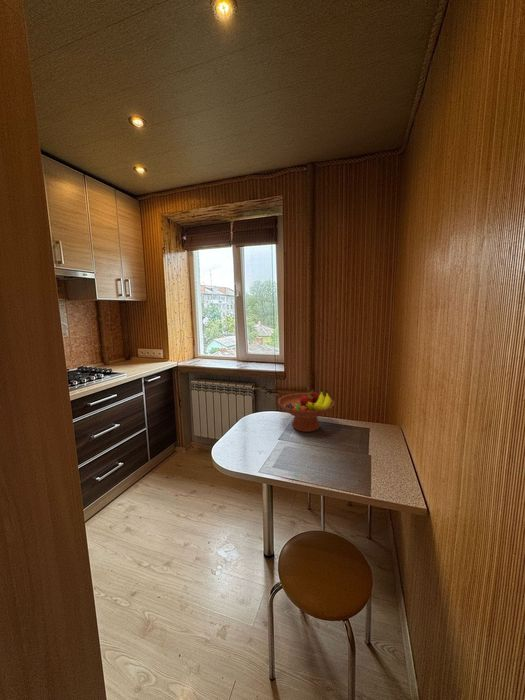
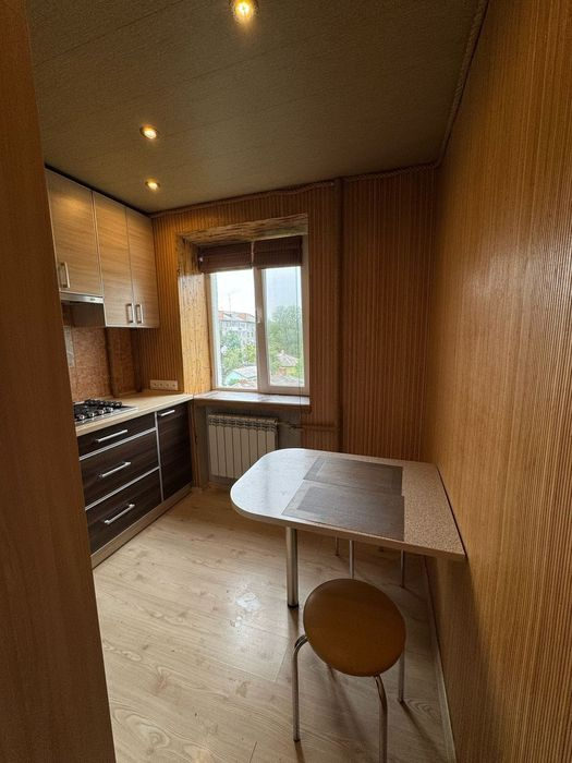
- fruit bowl (305, 409)
